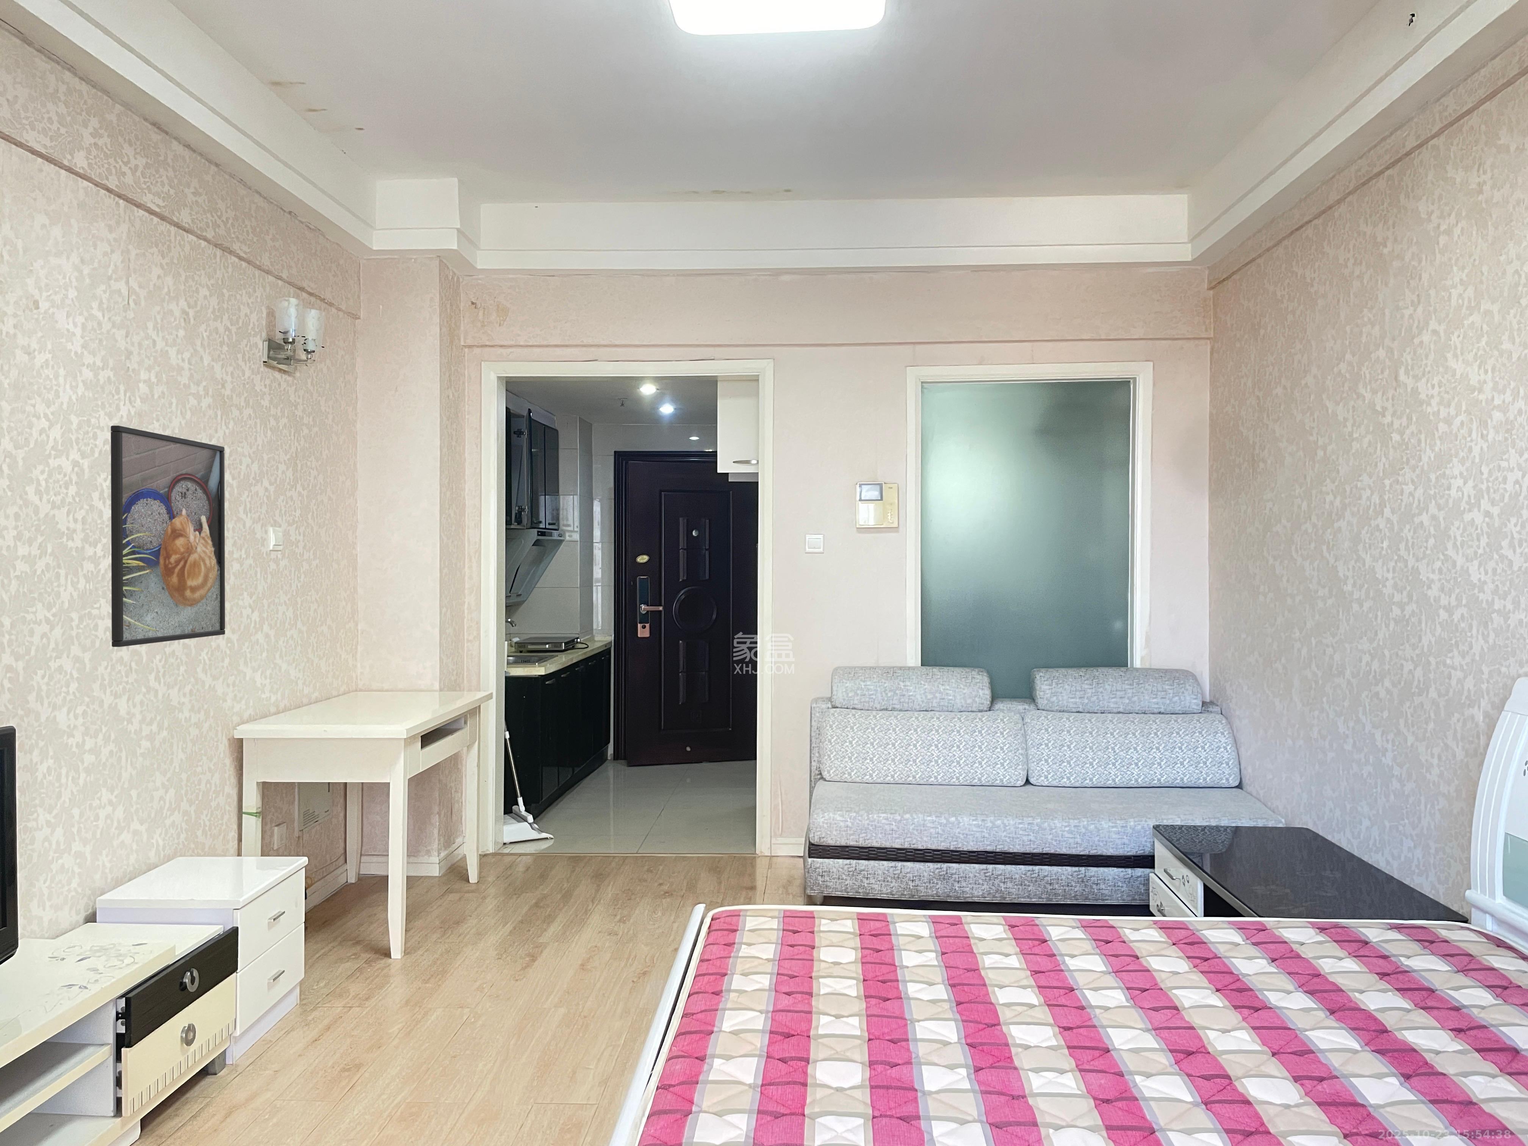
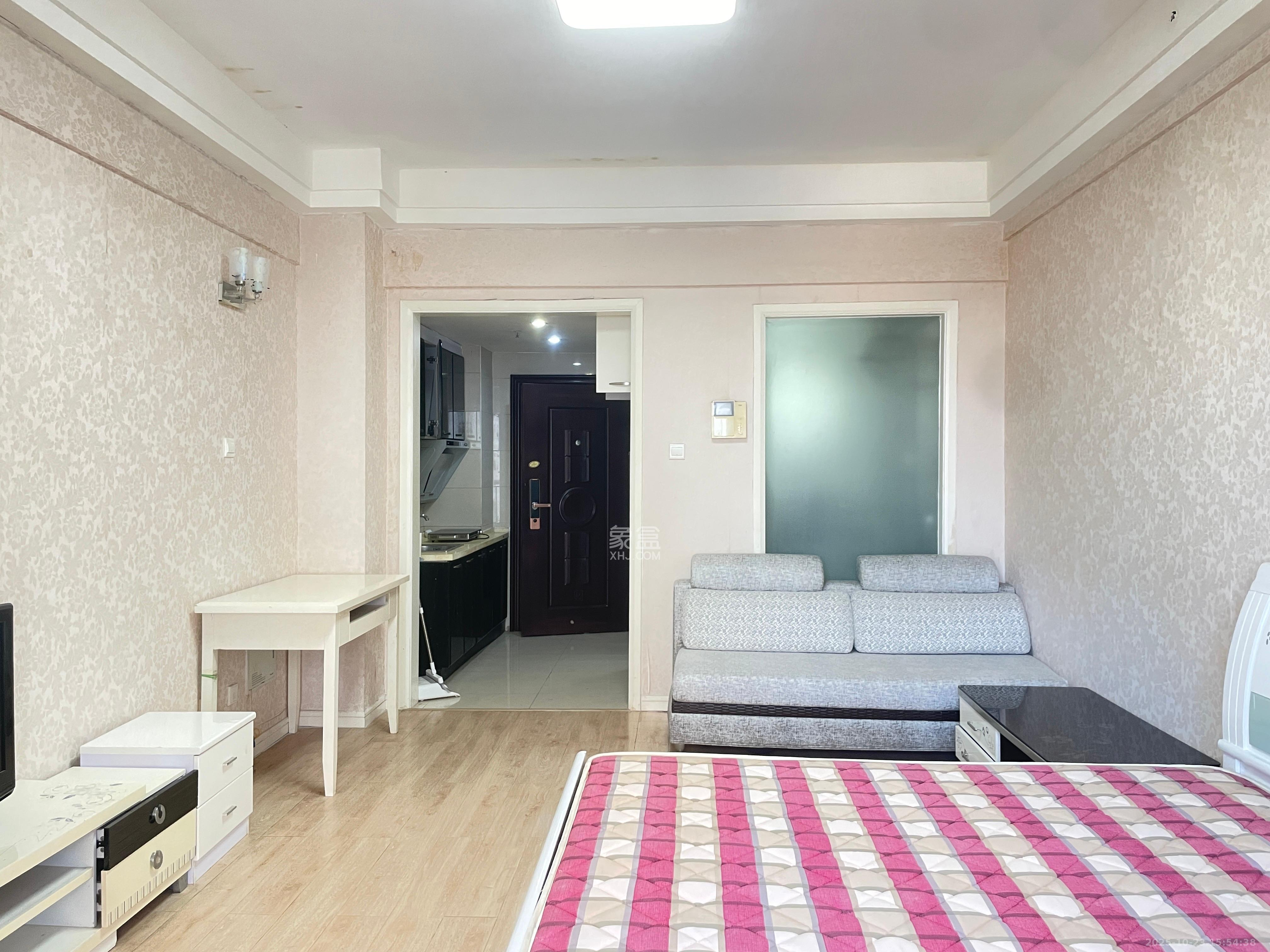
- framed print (172, 538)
